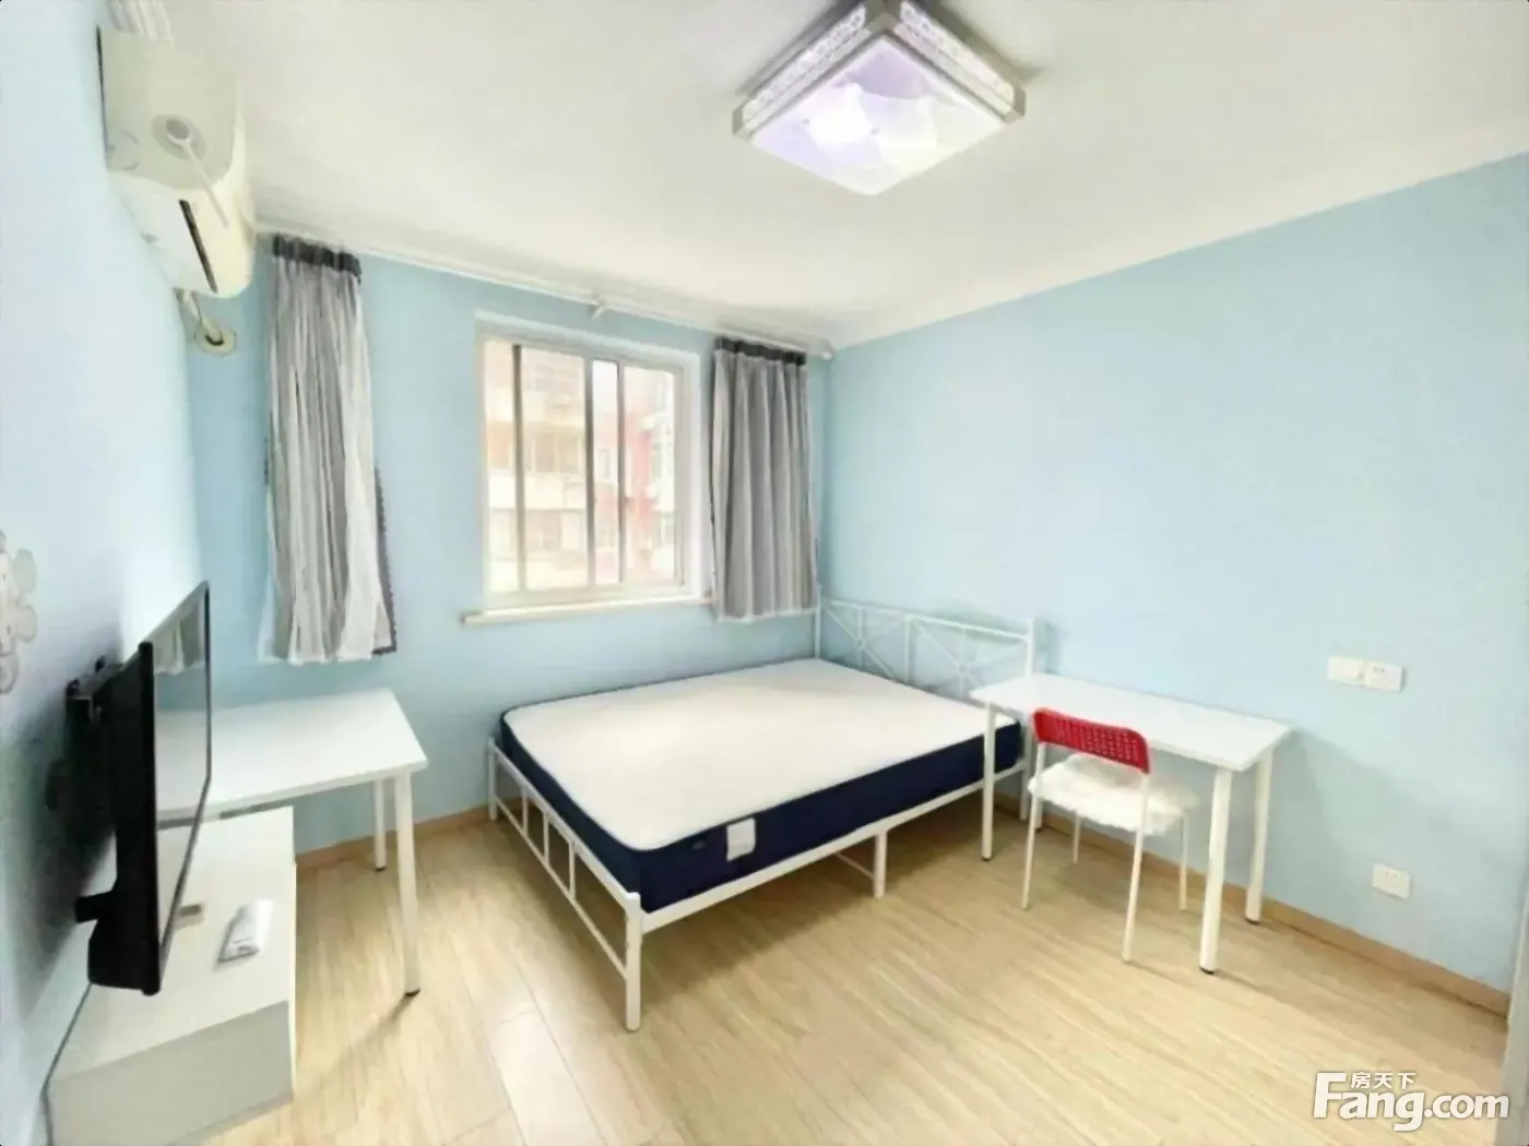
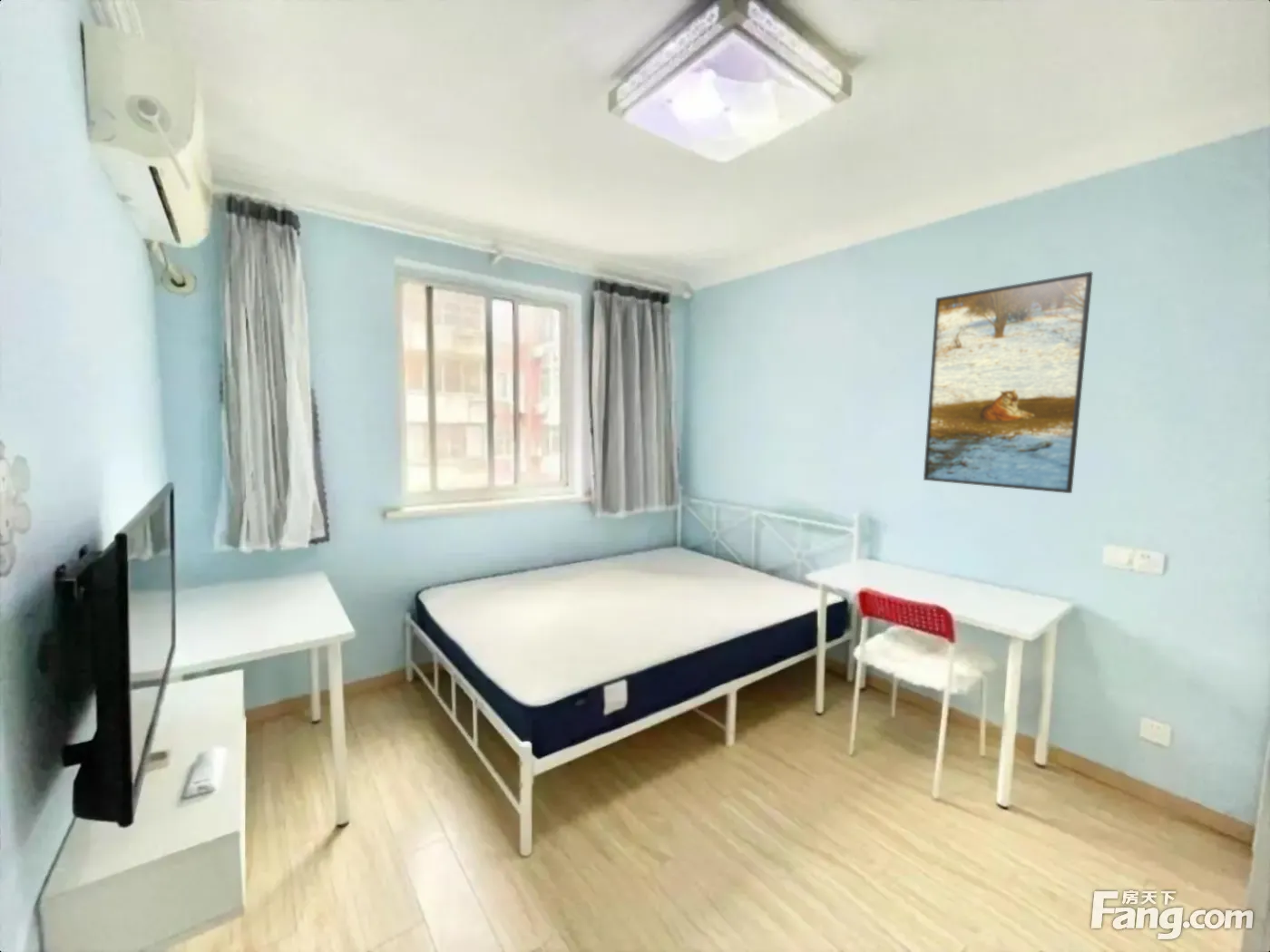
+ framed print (998, 387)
